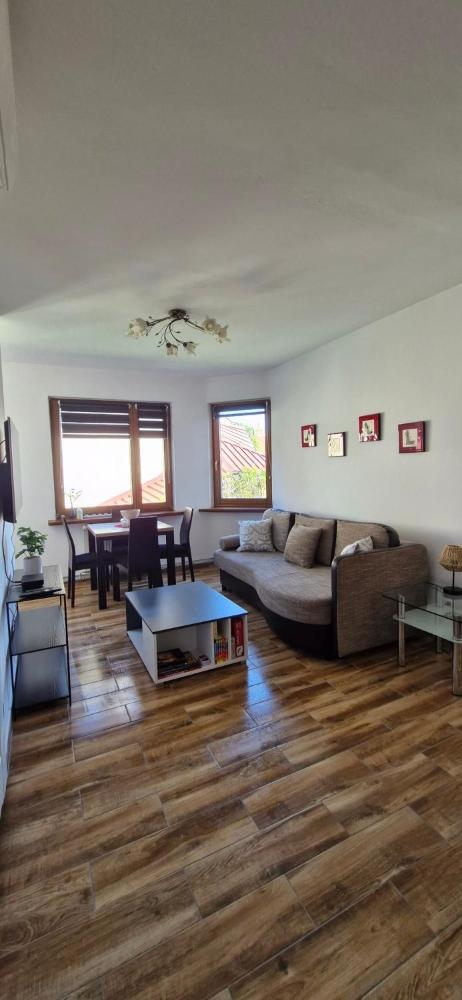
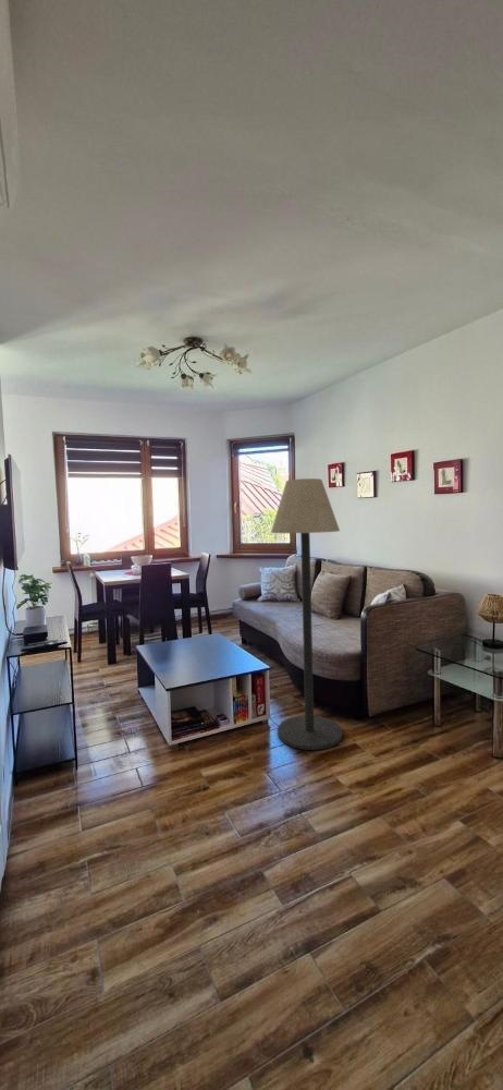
+ floor lamp (306, 608)
